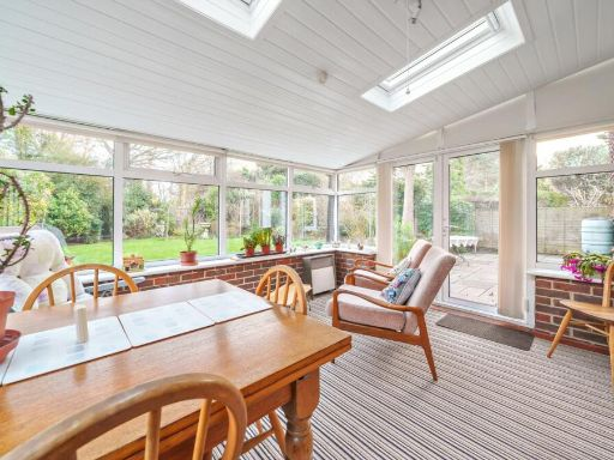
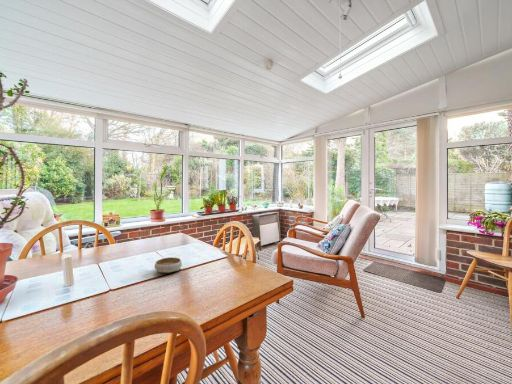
+ bowl (168, 265)
